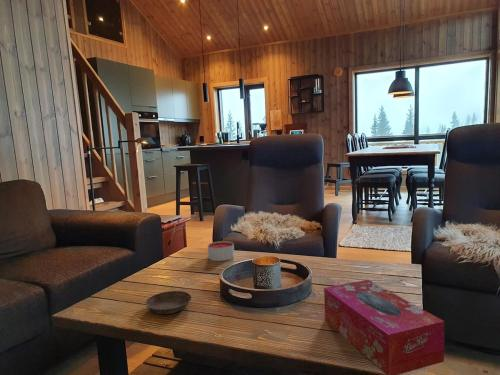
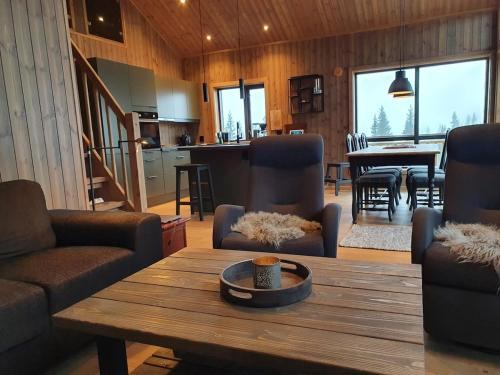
- saucer (169, 303)
- candle (221, 250)
- tissue box (377, 320)
